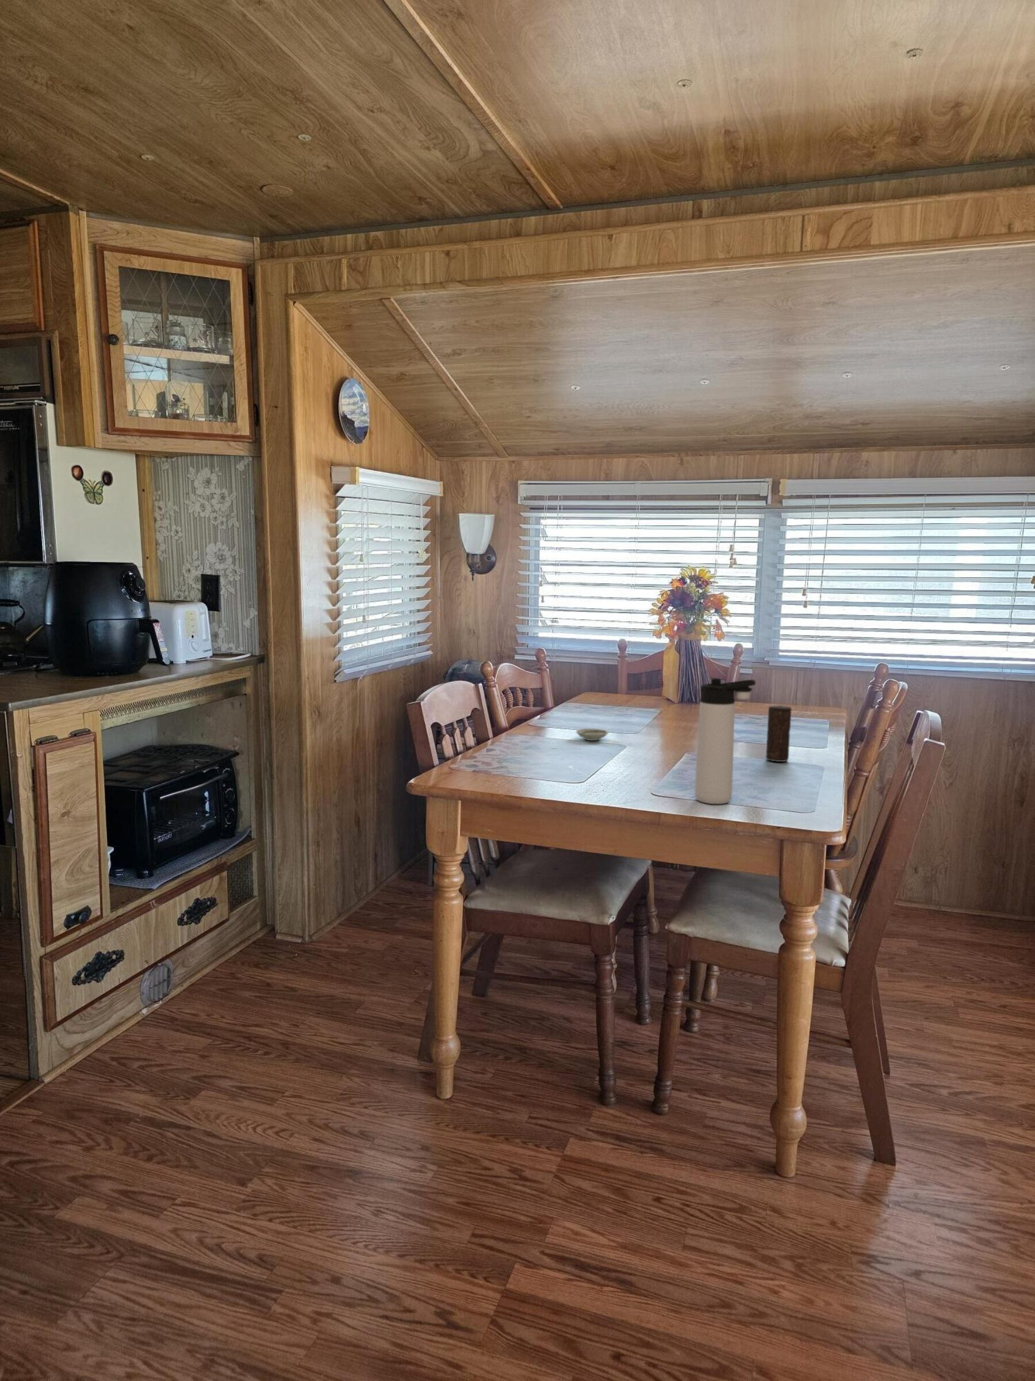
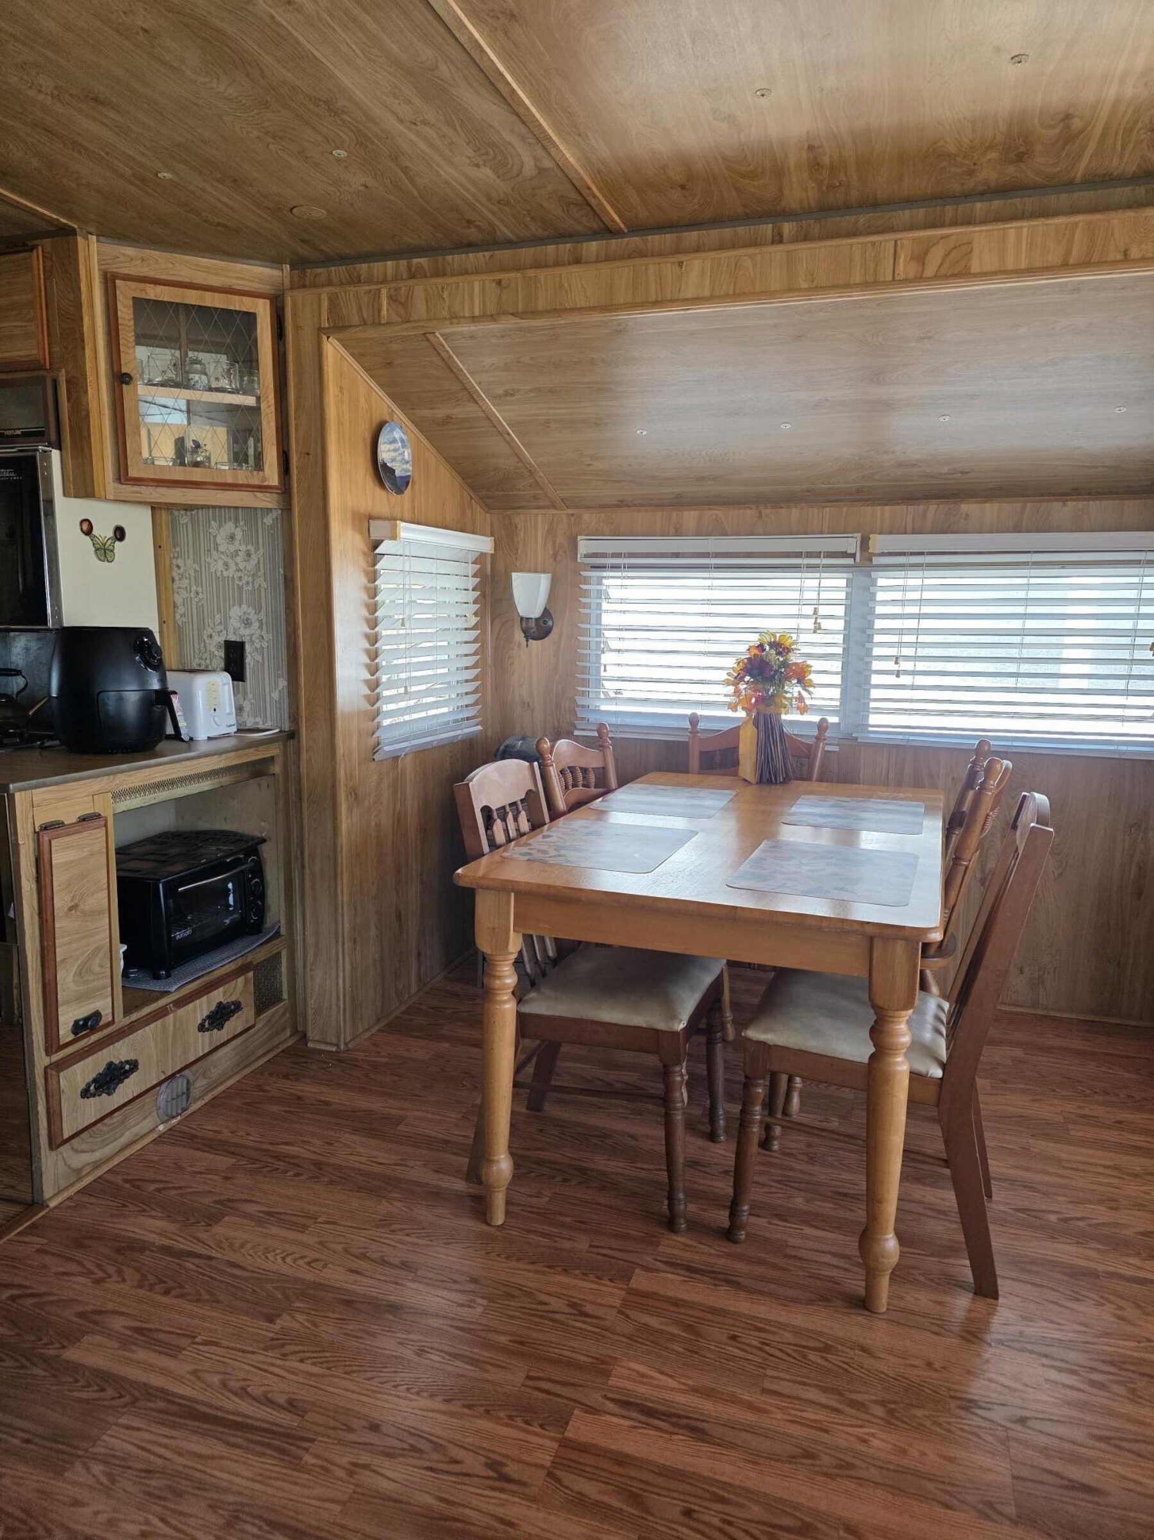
- thermos bottle (724, 741)
- candle (778, 733)
- saucer (591, 735)
